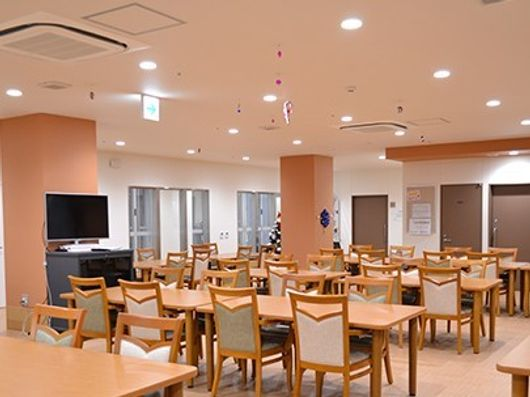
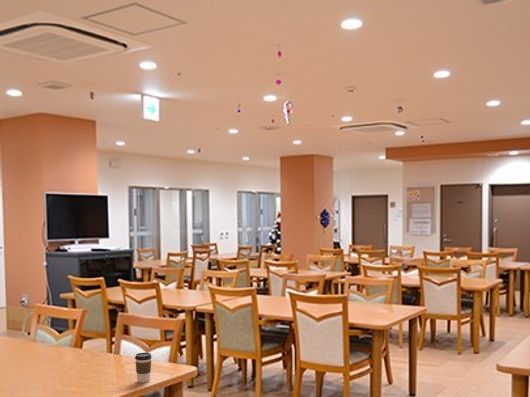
+ coffee cup (143, 367)
